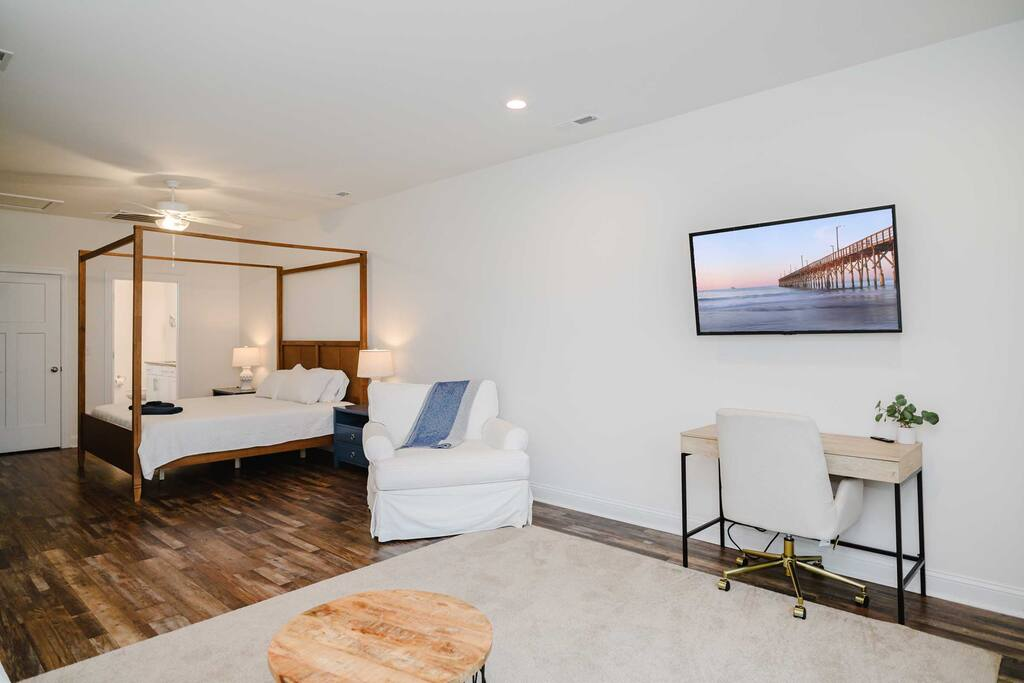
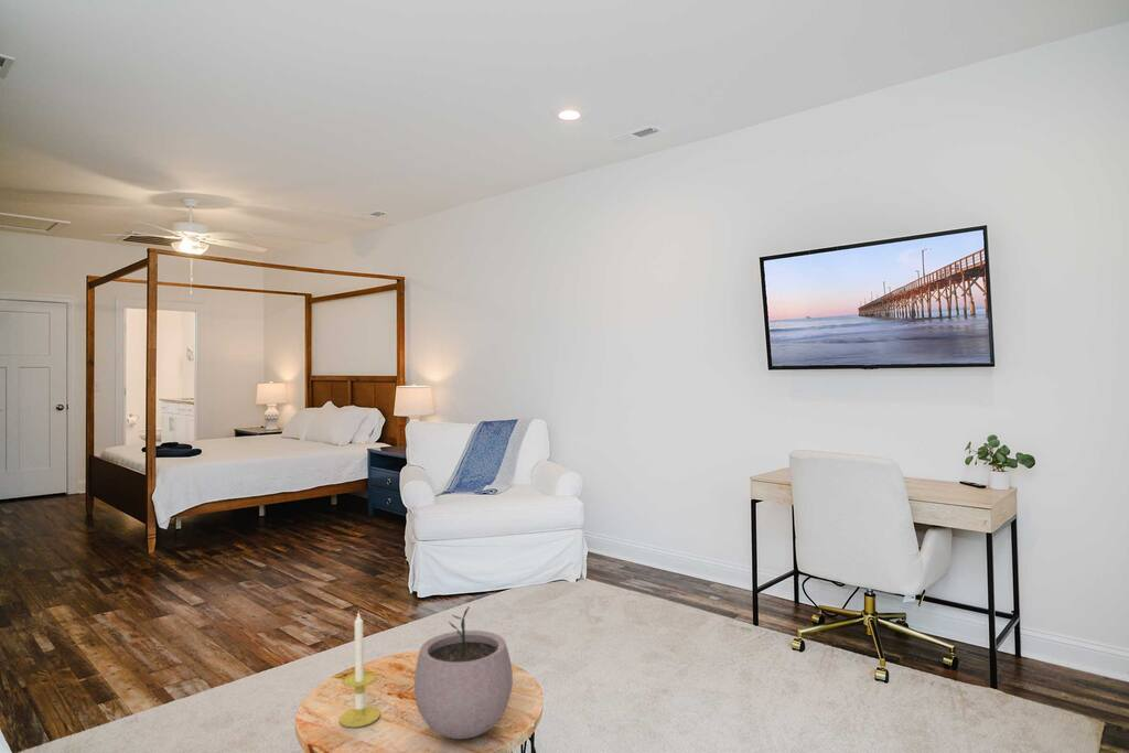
+ plant pot (463, 669)
+ candle (358, 664)
